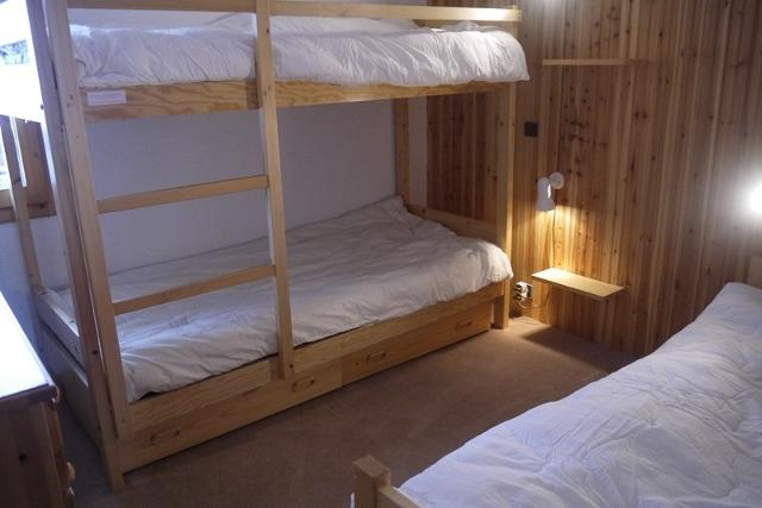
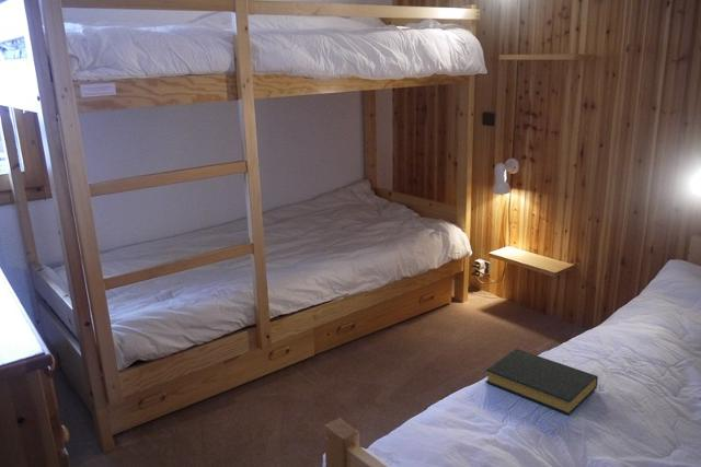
+ hardback book (540, 378)
